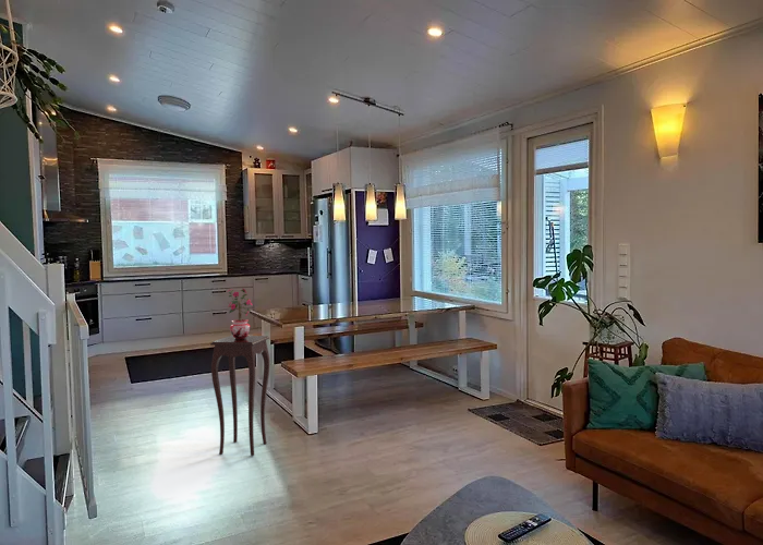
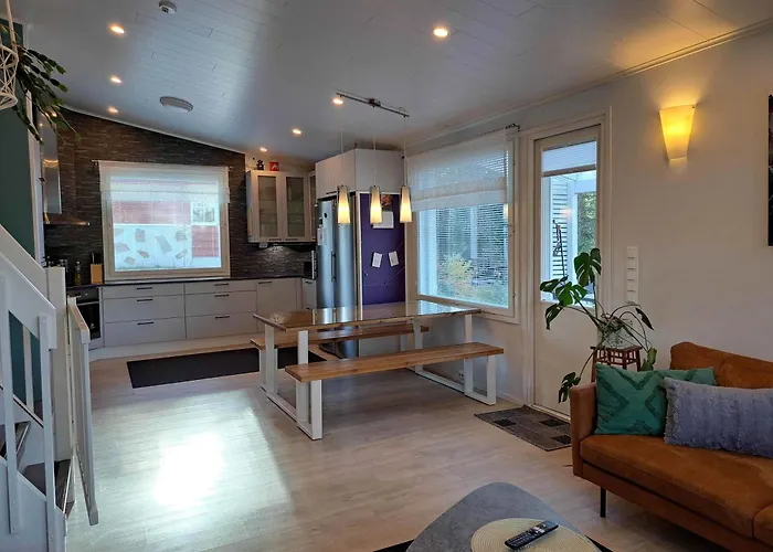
- side table (235, 393)
- potted plant (240, 312)
